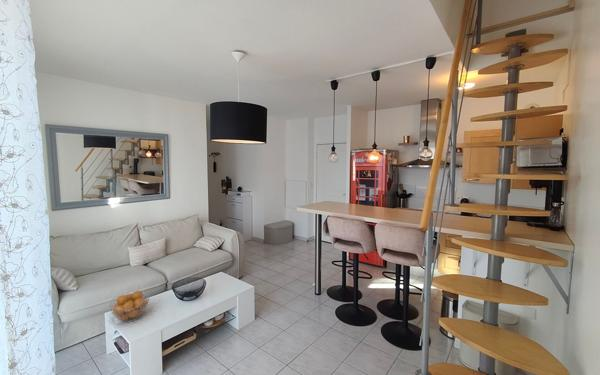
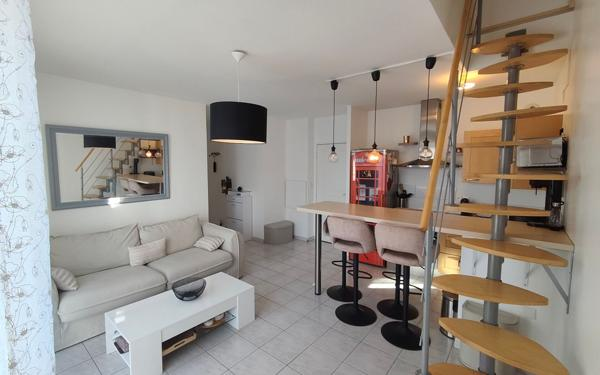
- fruit basket (130, 306)
